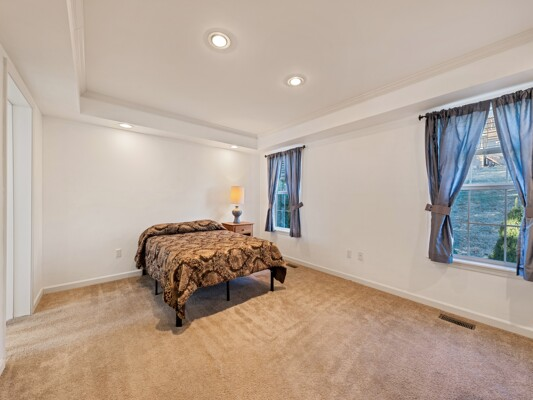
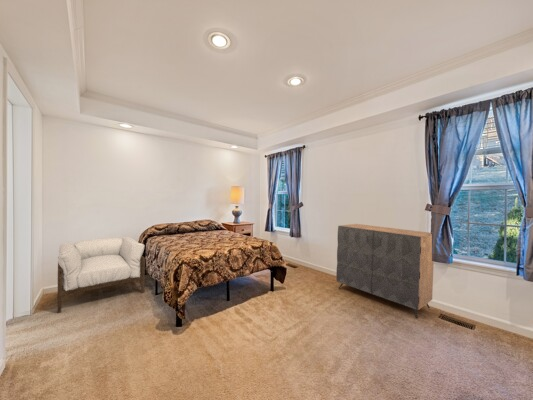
+ armchair (101, 267)
+ dresser (381, 263)
